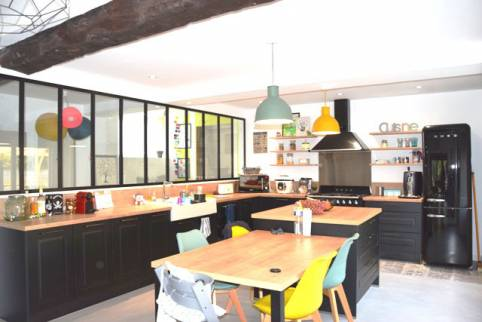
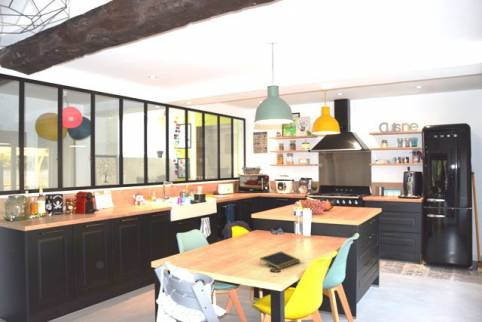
+ notepad (280, 259)
